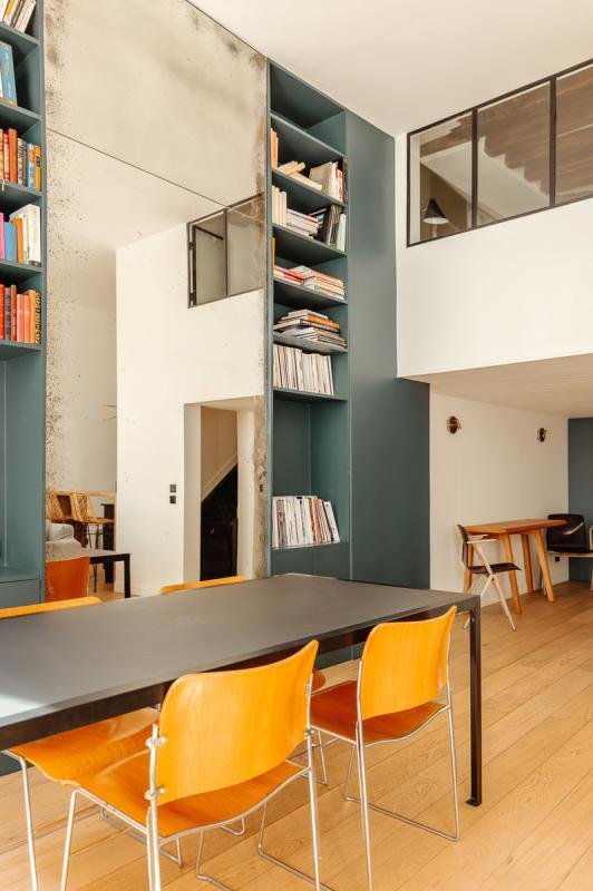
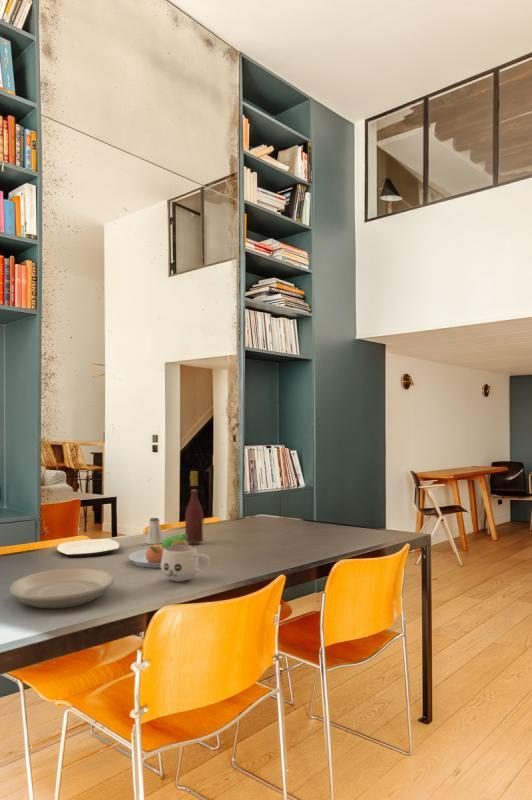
+ mug (186, 564)
+ saltshaker (154, 530)
+ fruit bowl (163, 548)
+ wine bottle (194, 507)
+ plate (88, 548)
+ plate (63, 589)
